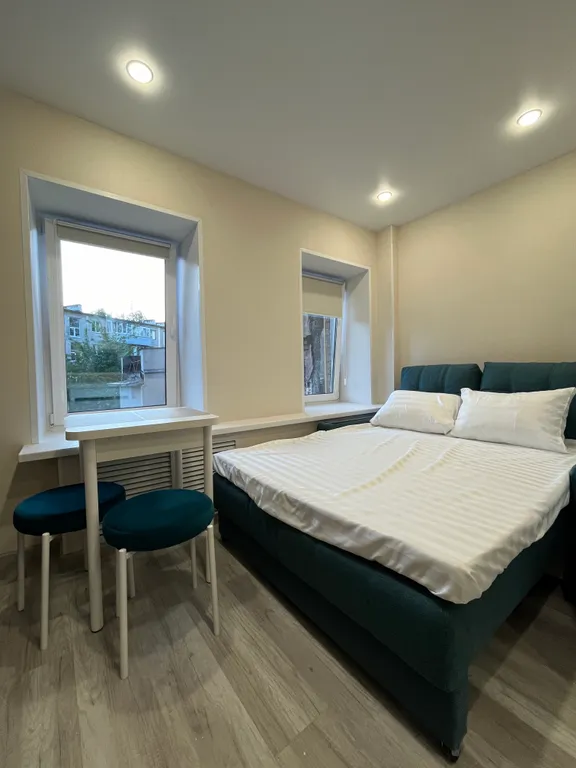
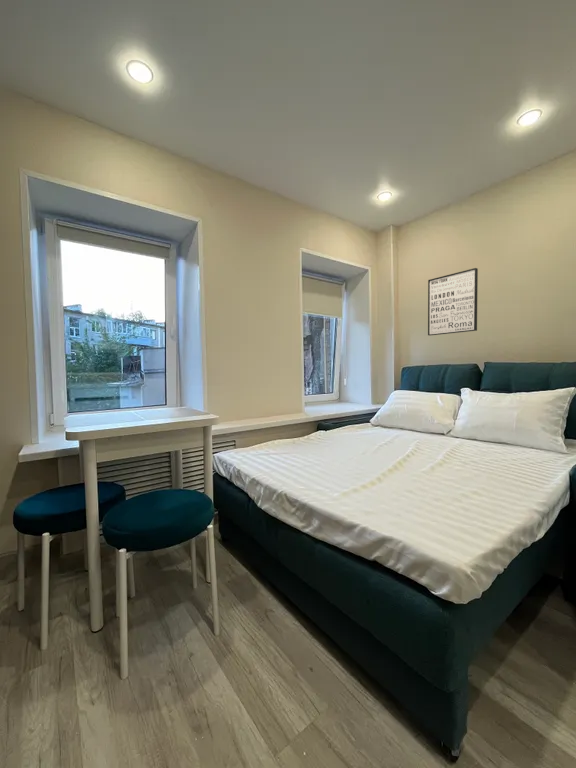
+ wall art (451, 304)
